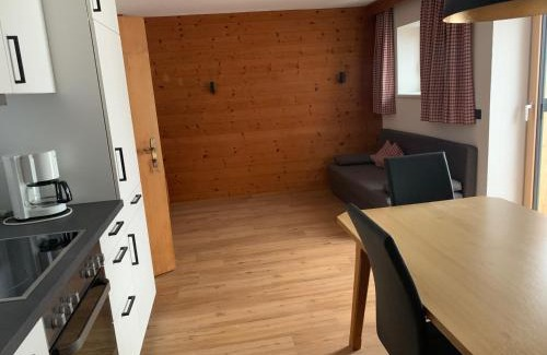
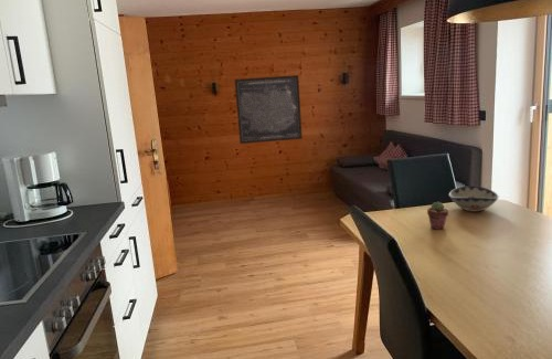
+ potted succulent (437, 214)
+ wall art (268, 109)
+ decorative bowl (473, 200)
